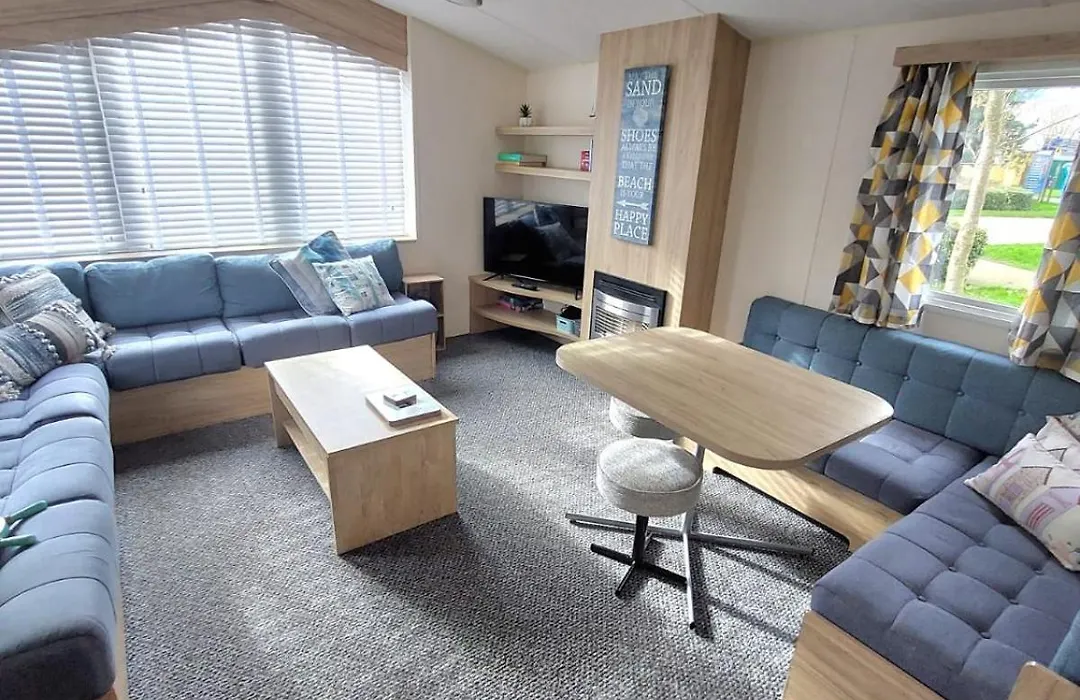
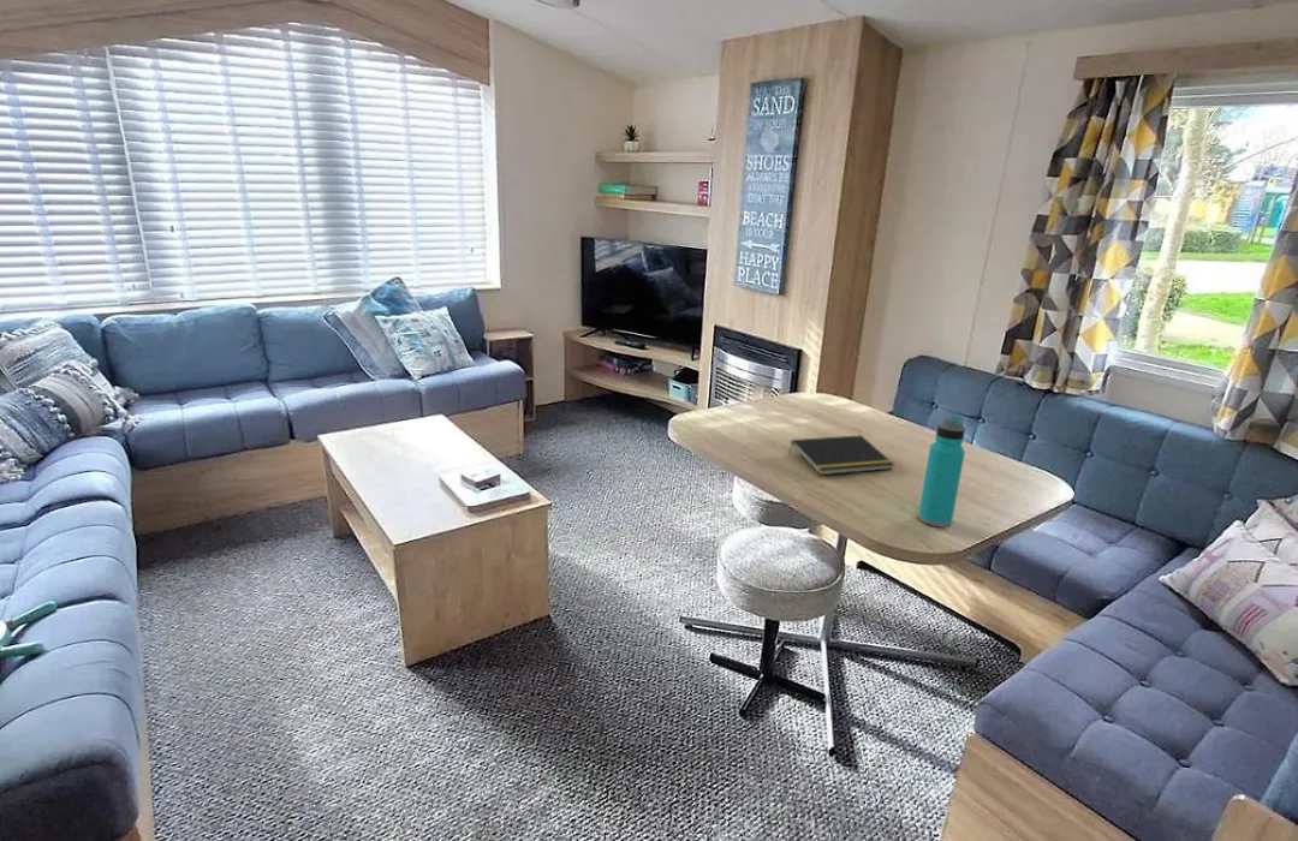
+ notepad (841, 453)
+ water bottle (943, 470)
